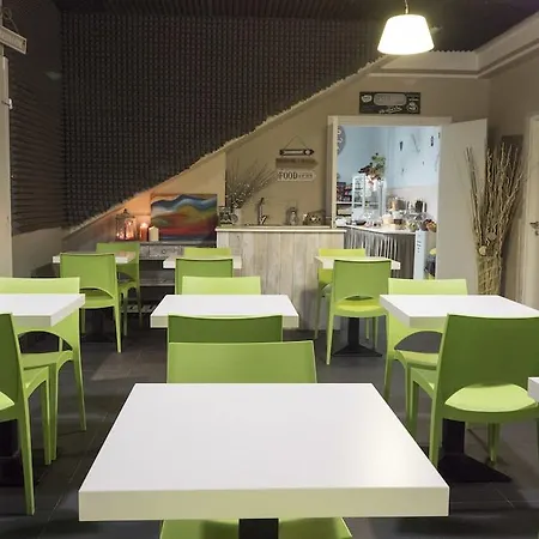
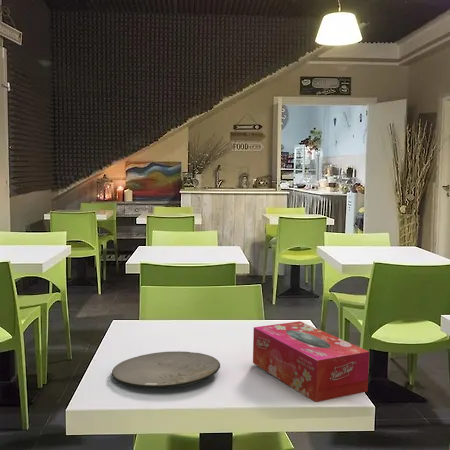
+ plate (166, 368)
+ tissue box (307, 357)
